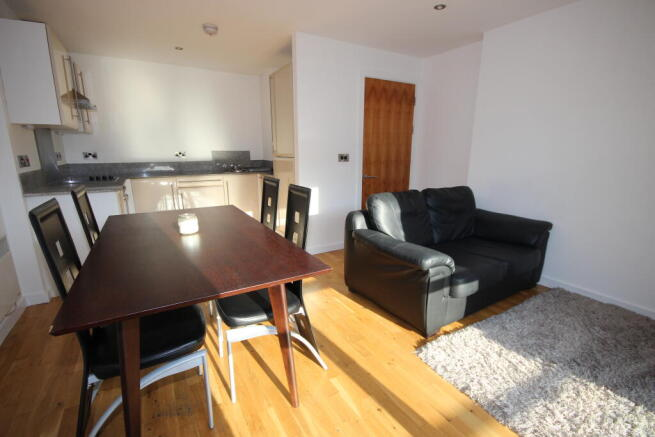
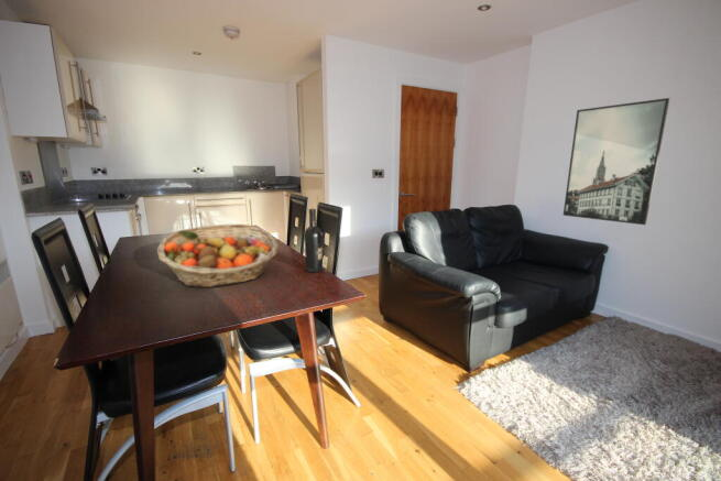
+ wine bottle (313, 240)
+ fruit basket (221, 253)
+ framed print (609, 164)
